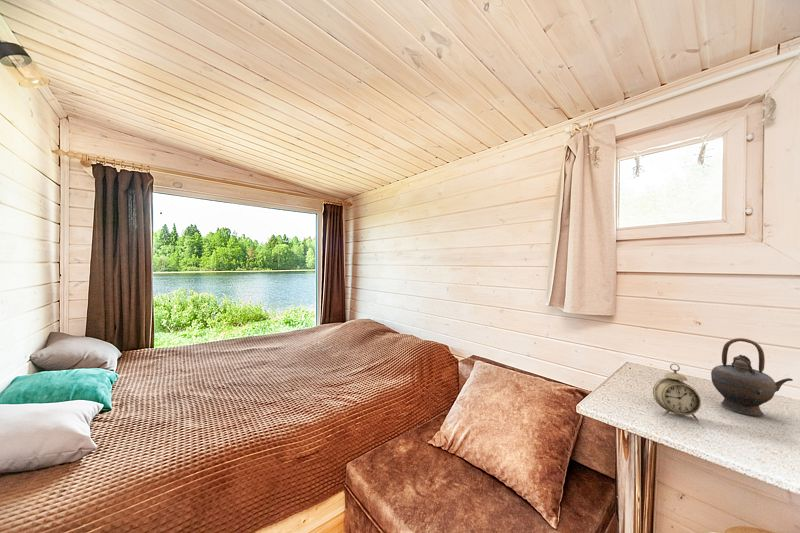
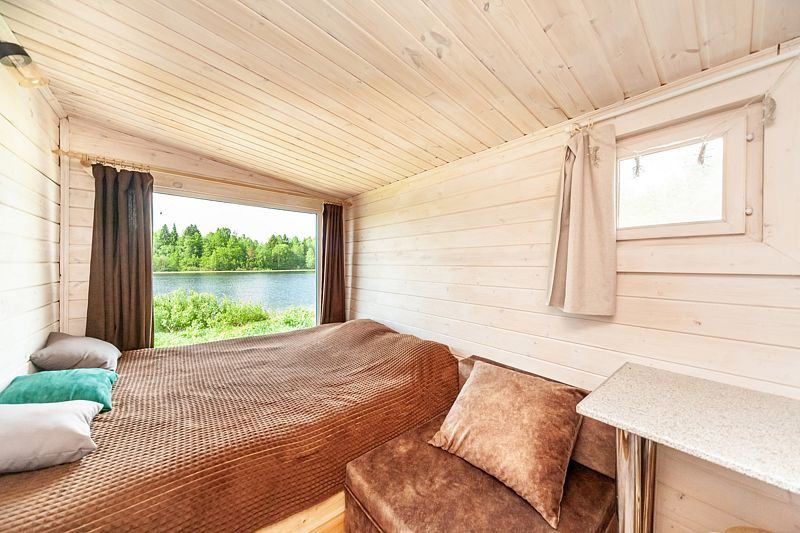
- teapot (749, 375)
- alarm clock (677, 389)
